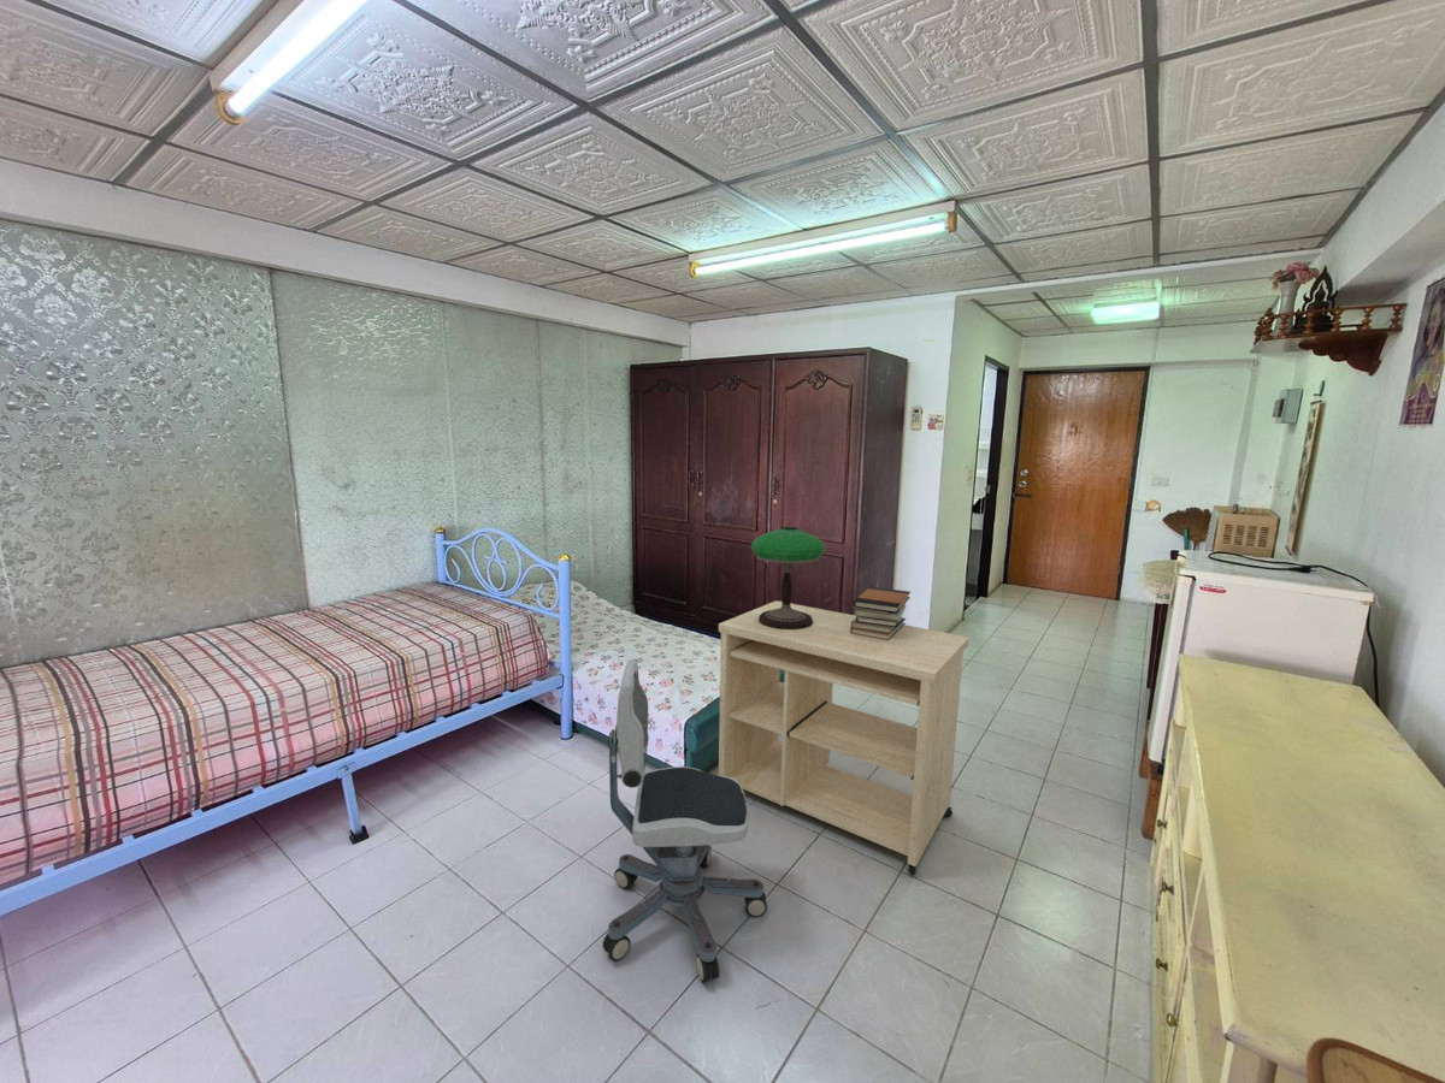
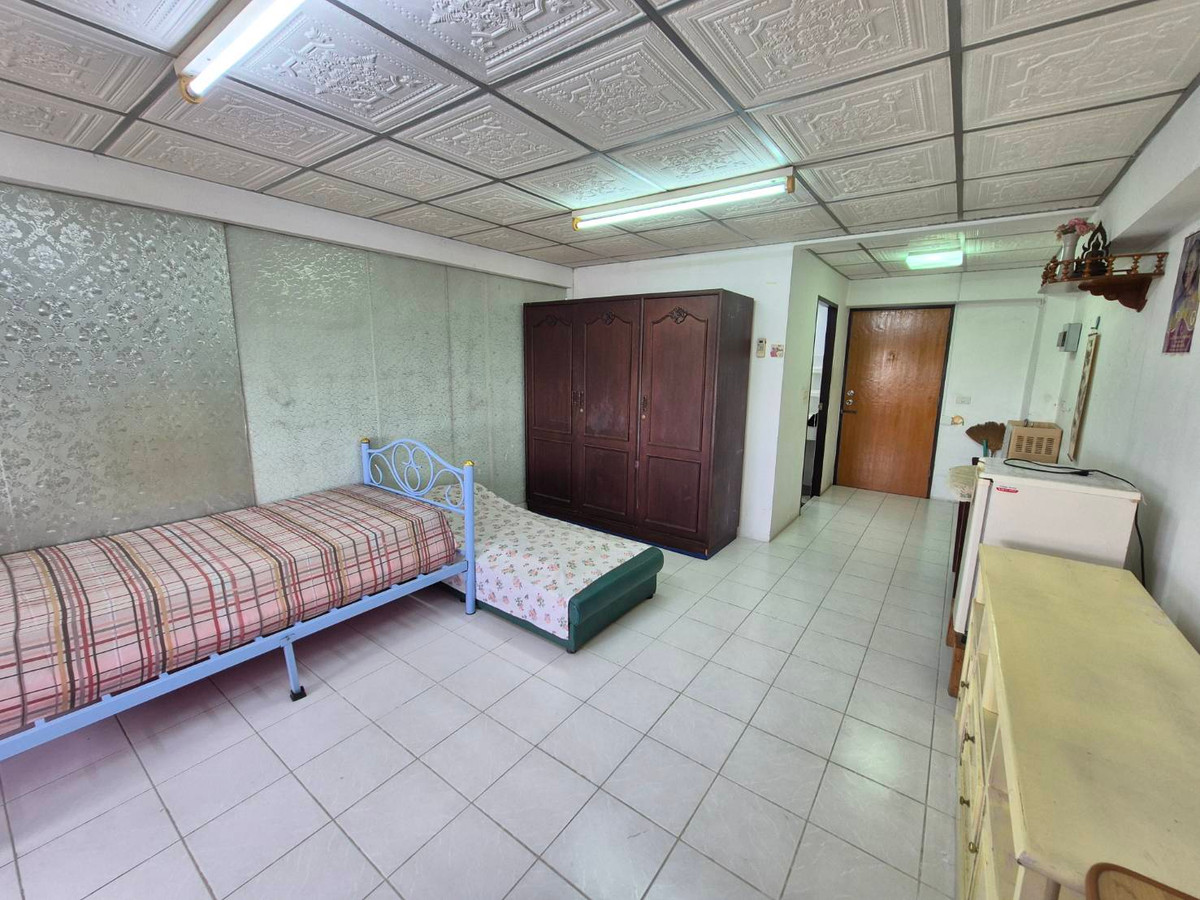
- desk (836, 718)
- book stack (880, 611)
- table lamp (786, 574)
- office chair (689, 794)
